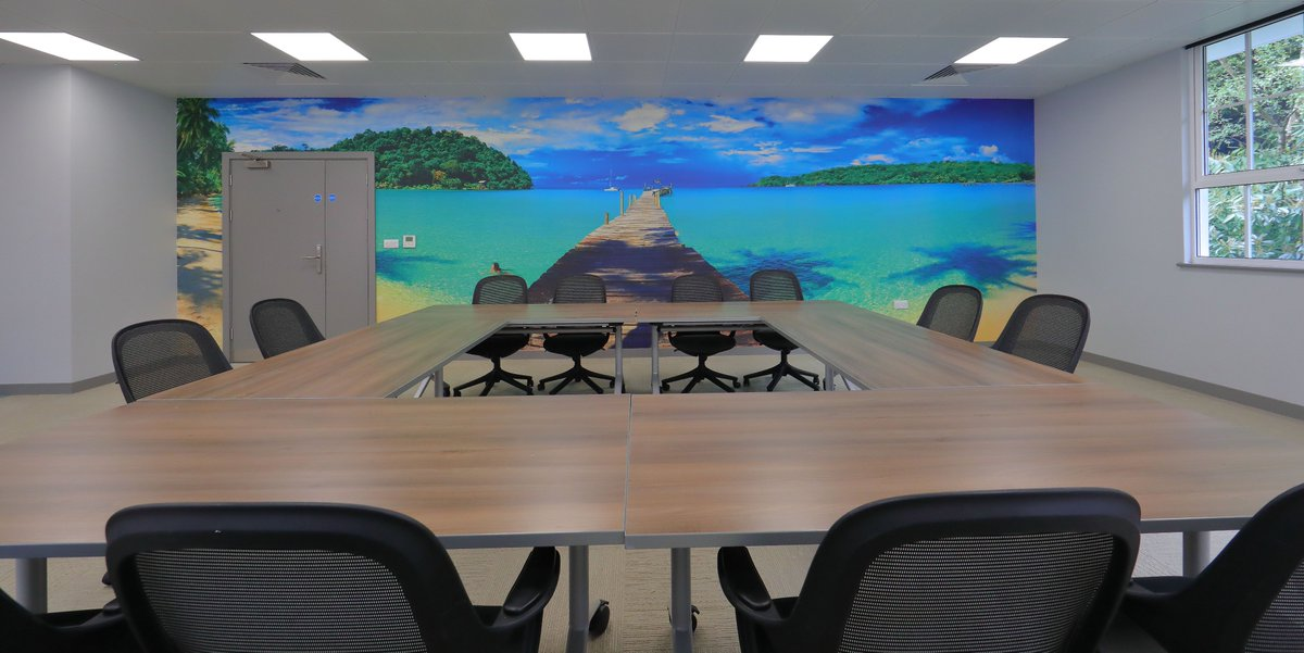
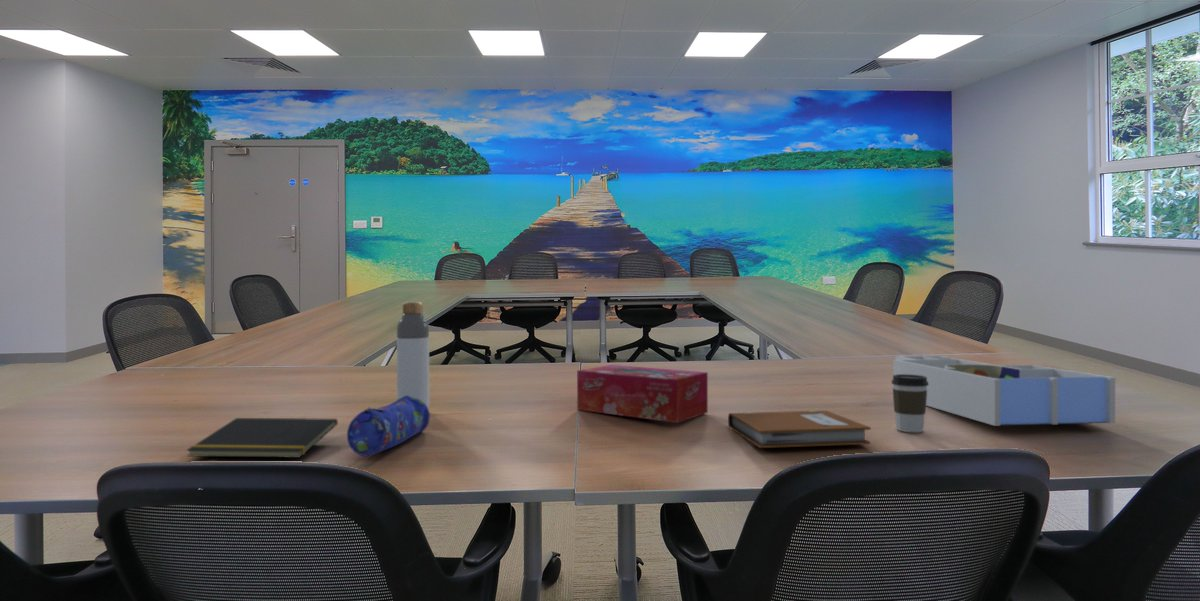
+ bottle (413, 357)
+ notepad (266, 436)
+ tissue box (641, 391)
+ desk organizer (978, 385)
+ notebook (797, 427)
+ pencil case (390, 422)
+ coffee cup (909, 403)
